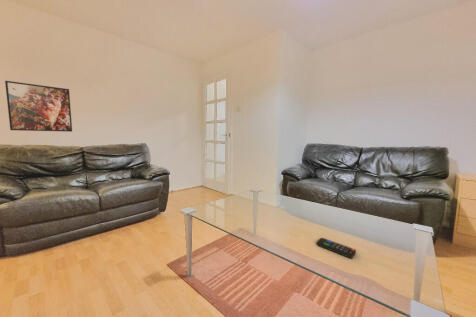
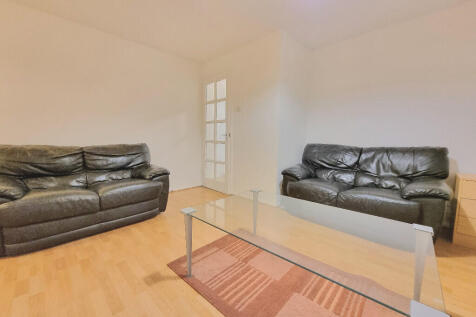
- remote control (335, 247)
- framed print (41, 108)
